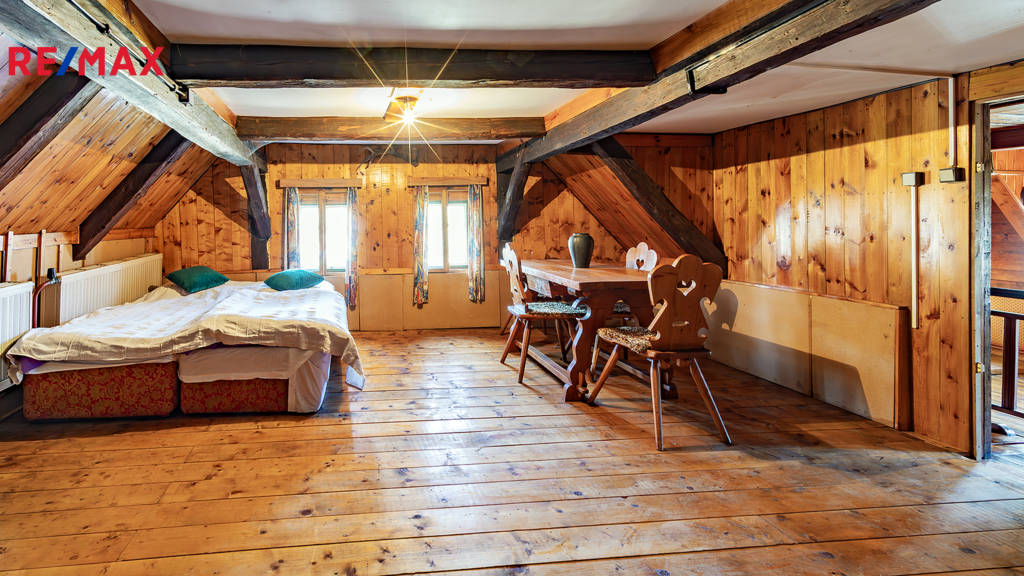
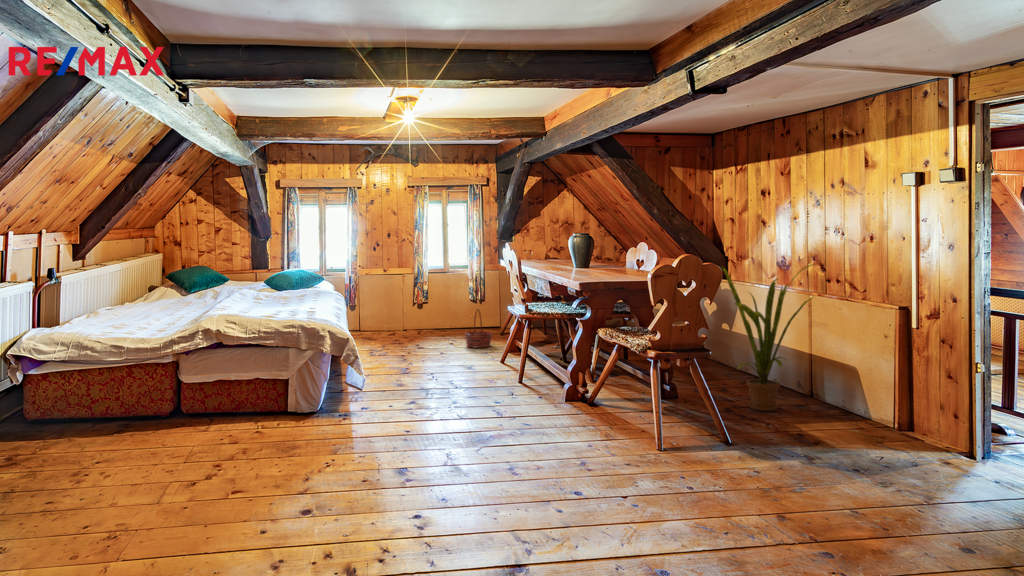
+ house plant (771, 336)
+ basket (481, 327)
